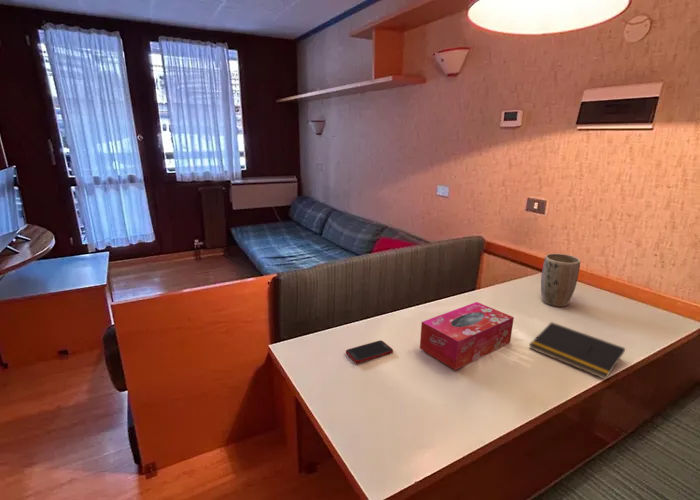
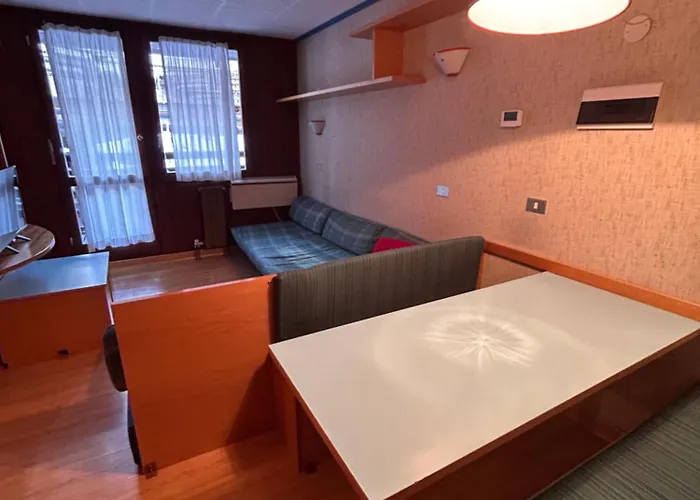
- notepad (575, 347)
- plant pot (558, 280)
- cell phone (369, 351)
- tissue box (467, 332)
